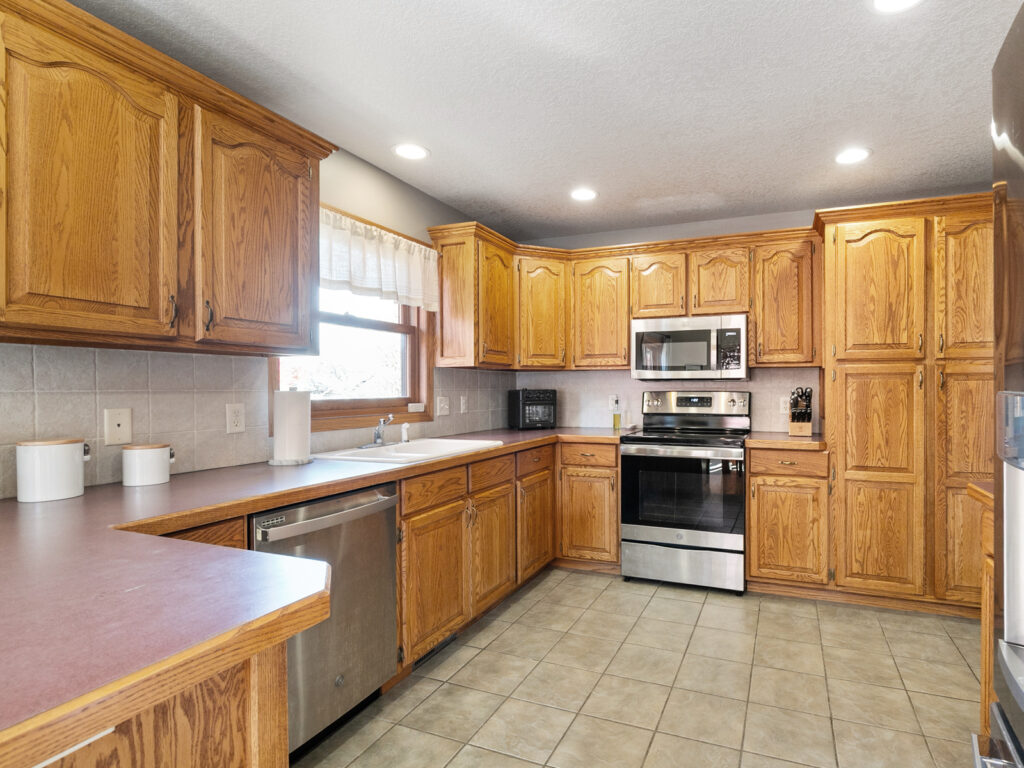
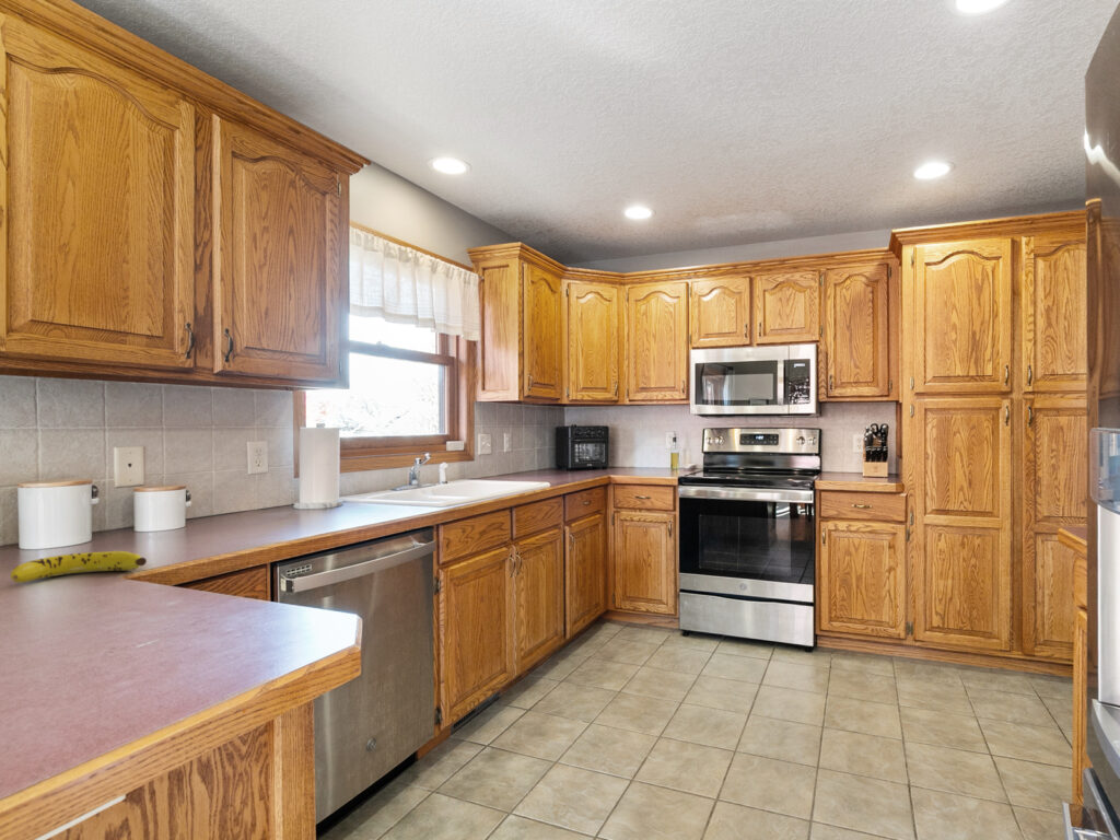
+ fruit (81, 567)
